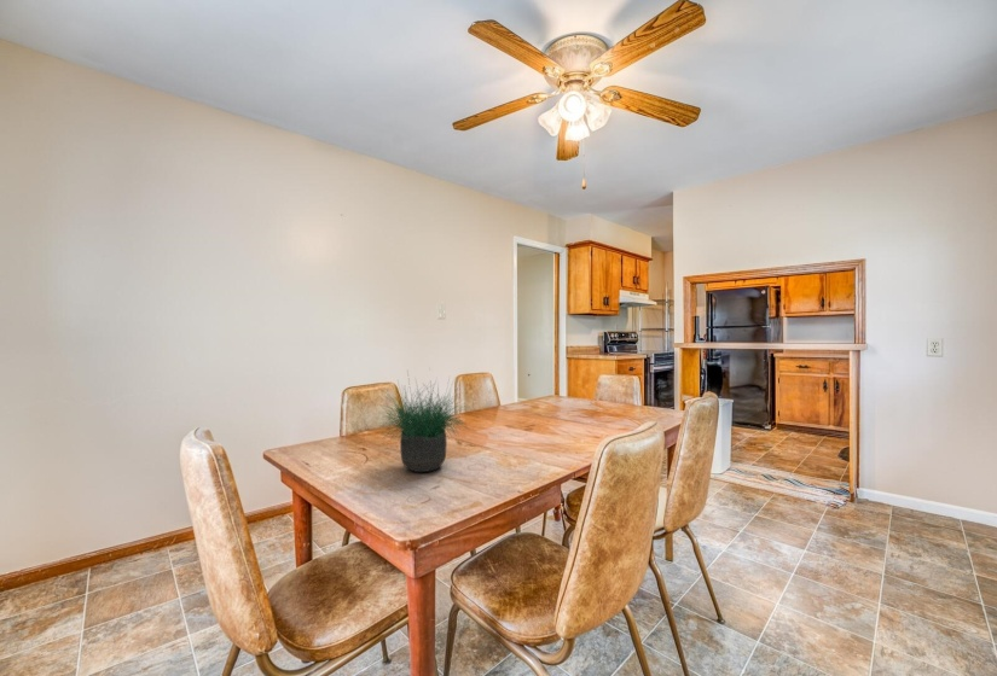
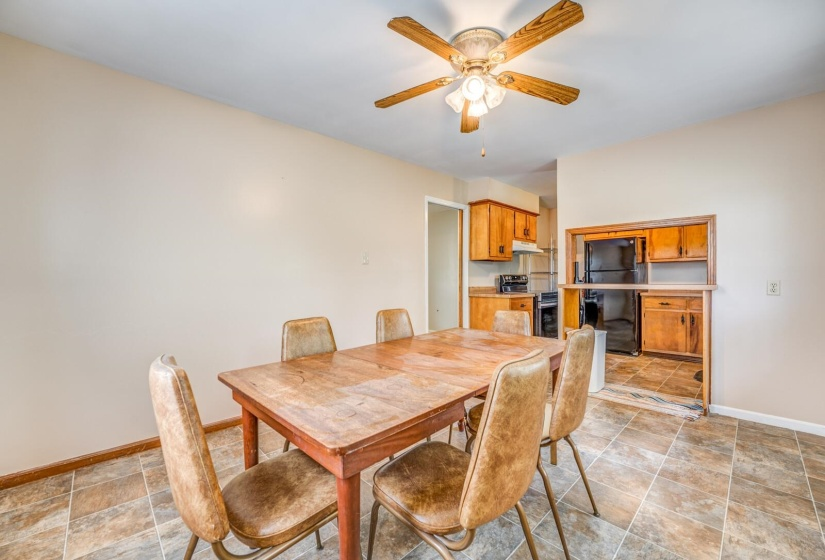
- potted plant (424, 415)
